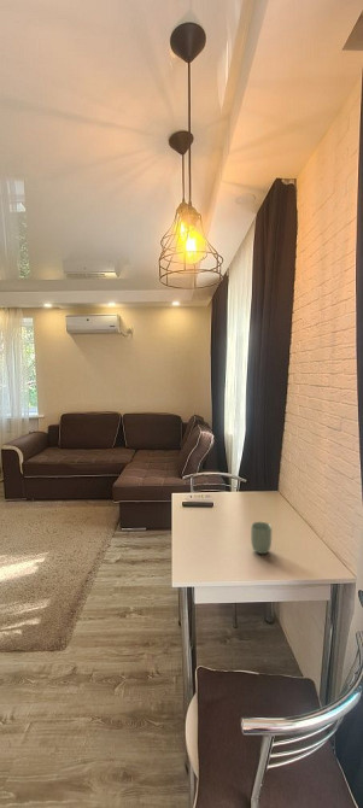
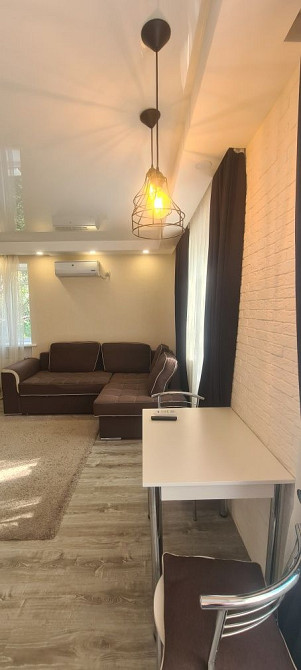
- cup (260, 538)
